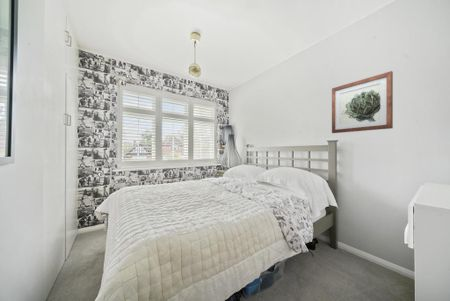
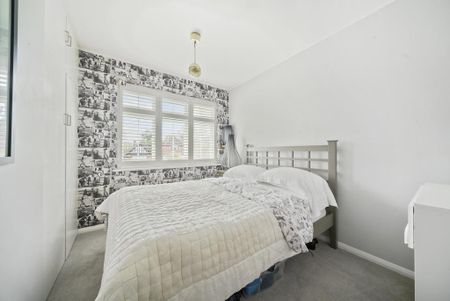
- wall art (358, 106)
